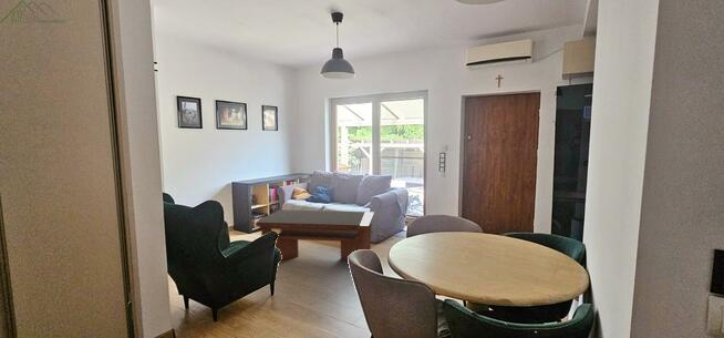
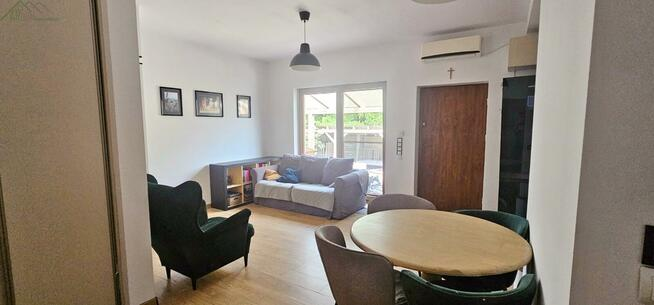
- coffee table (319, 237)
